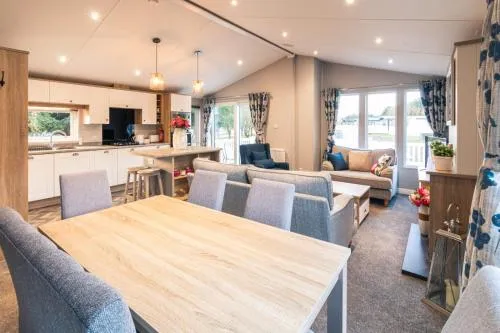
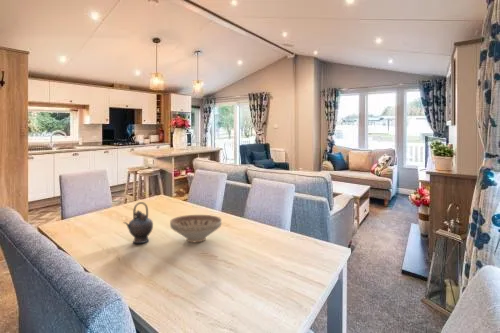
+ teapot (138, 222)
+ decorative bowl (196, 229)
